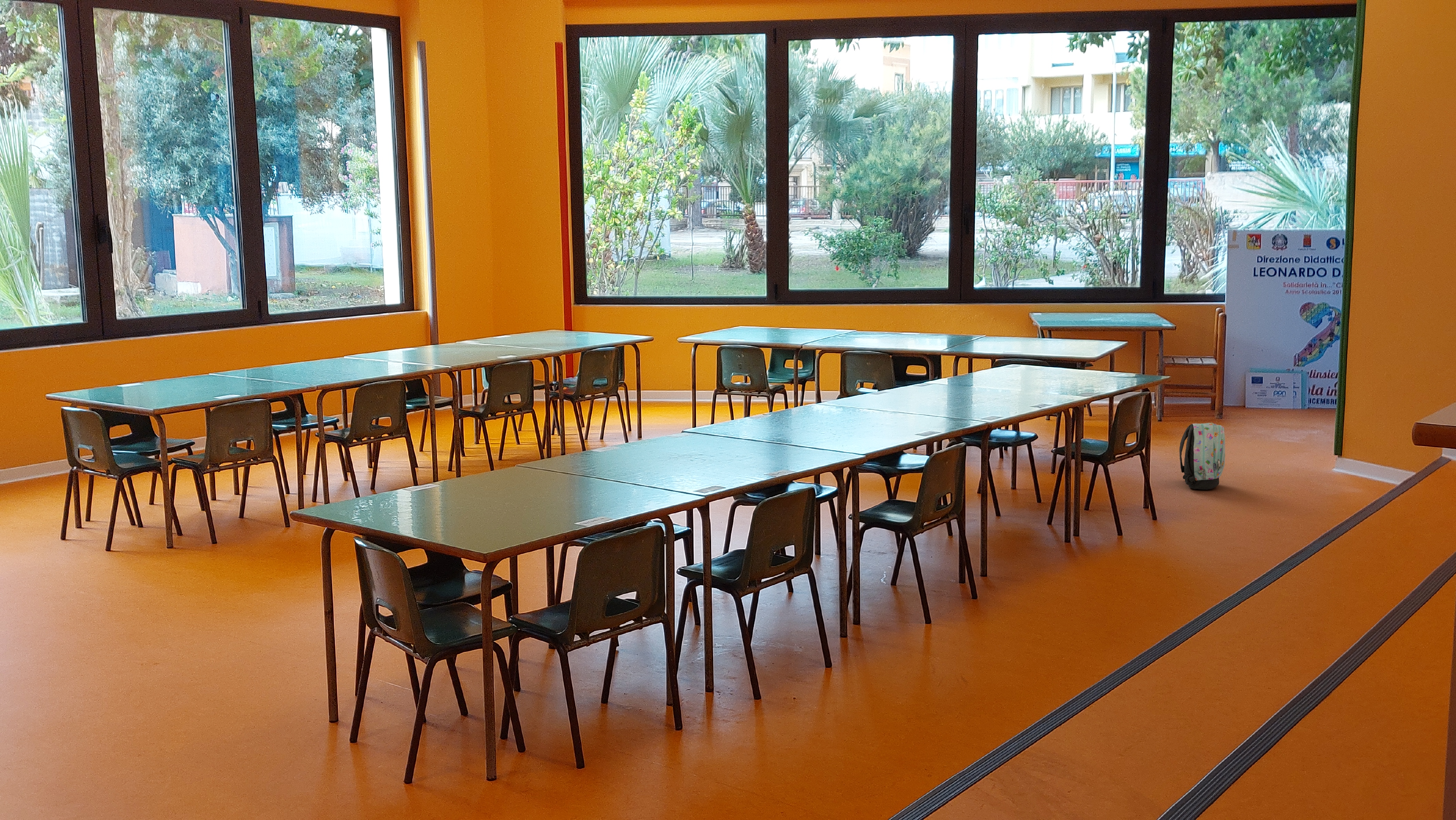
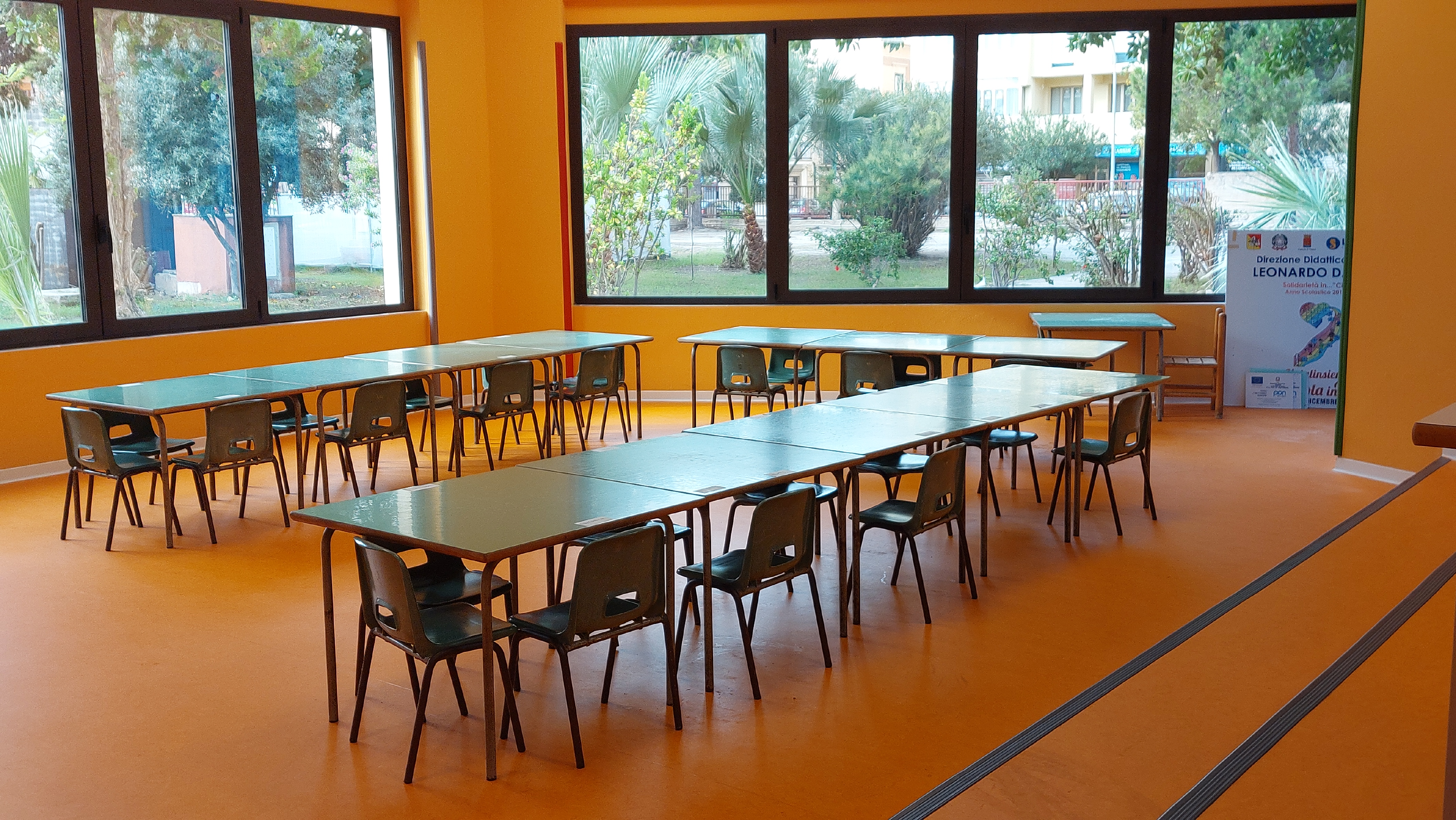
- backpack (1204, 454)
